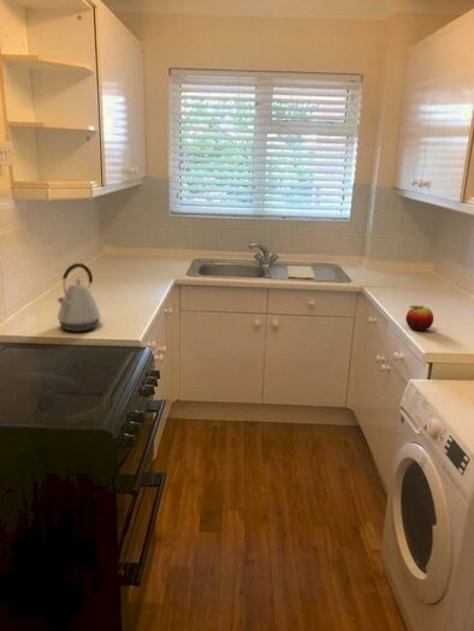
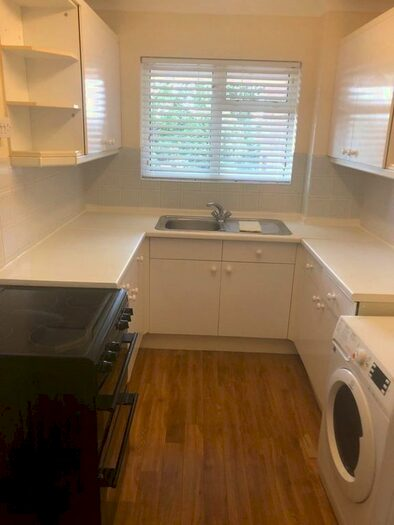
- fruit (419, 316)
- kettle (77, 296)
